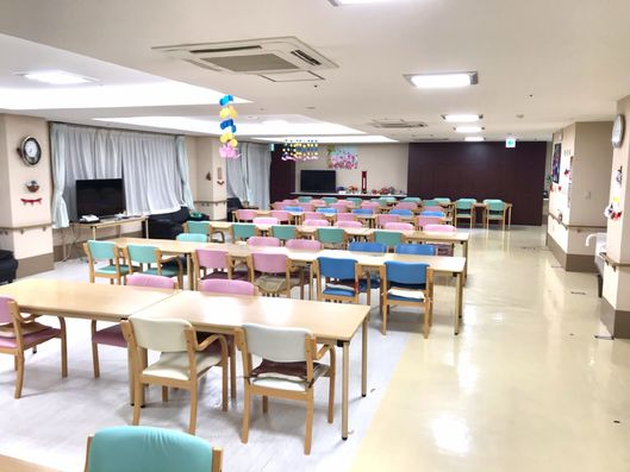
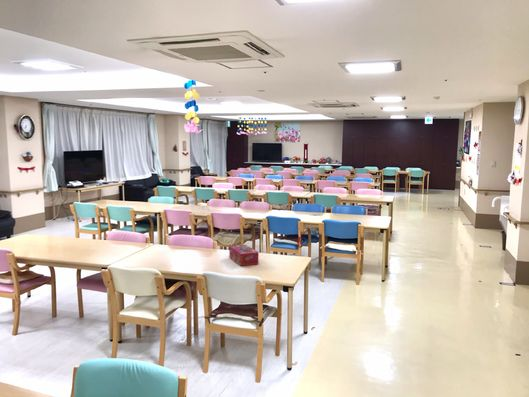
+ tissue box (243, 255)
